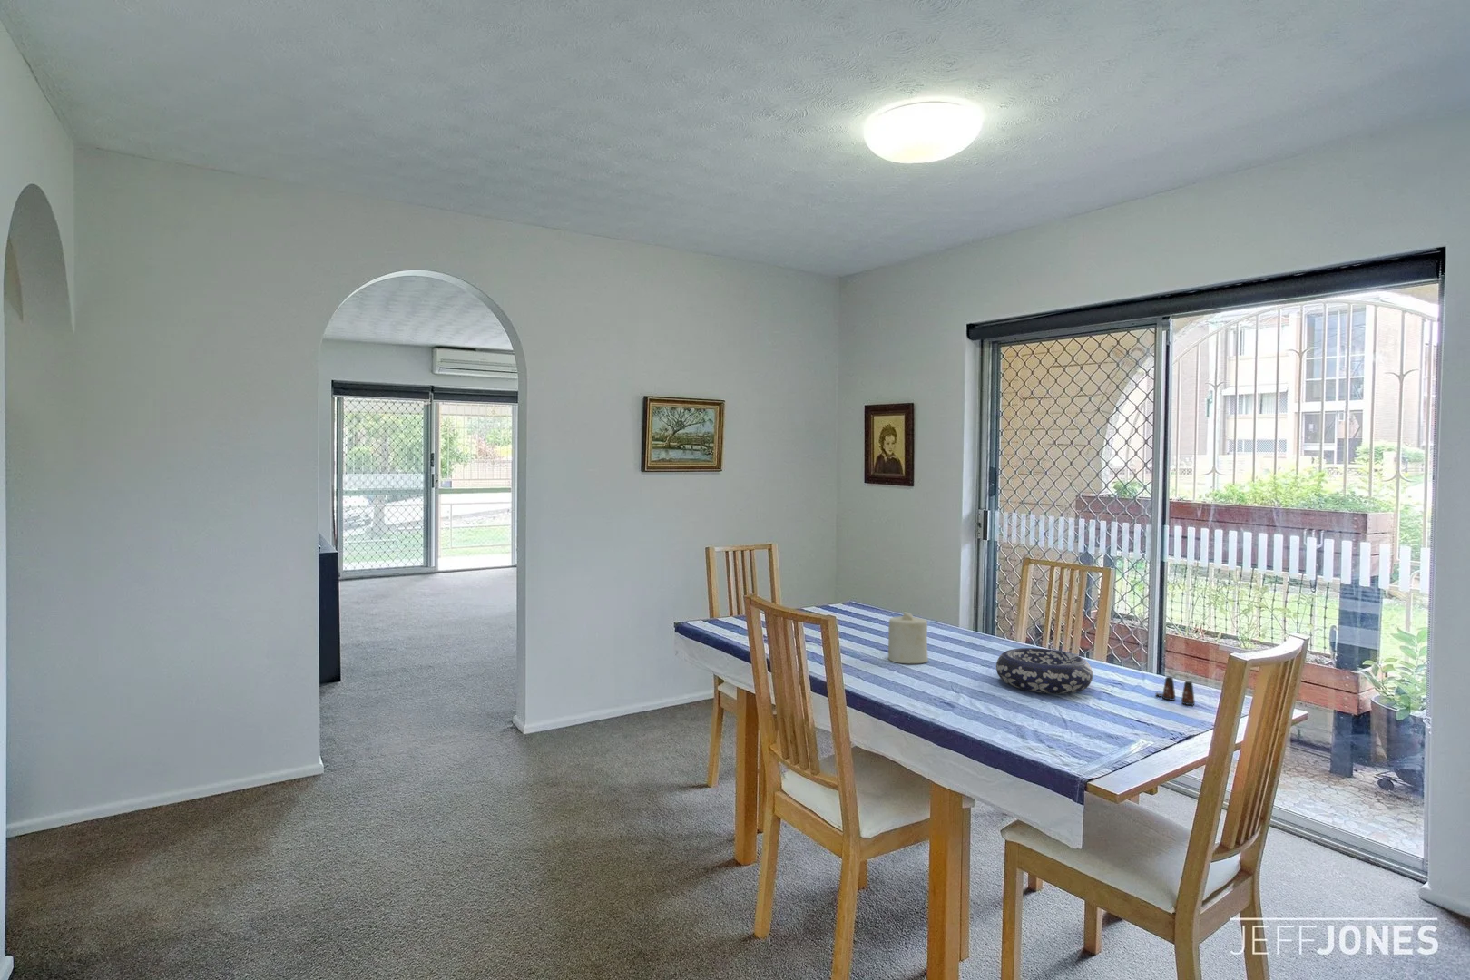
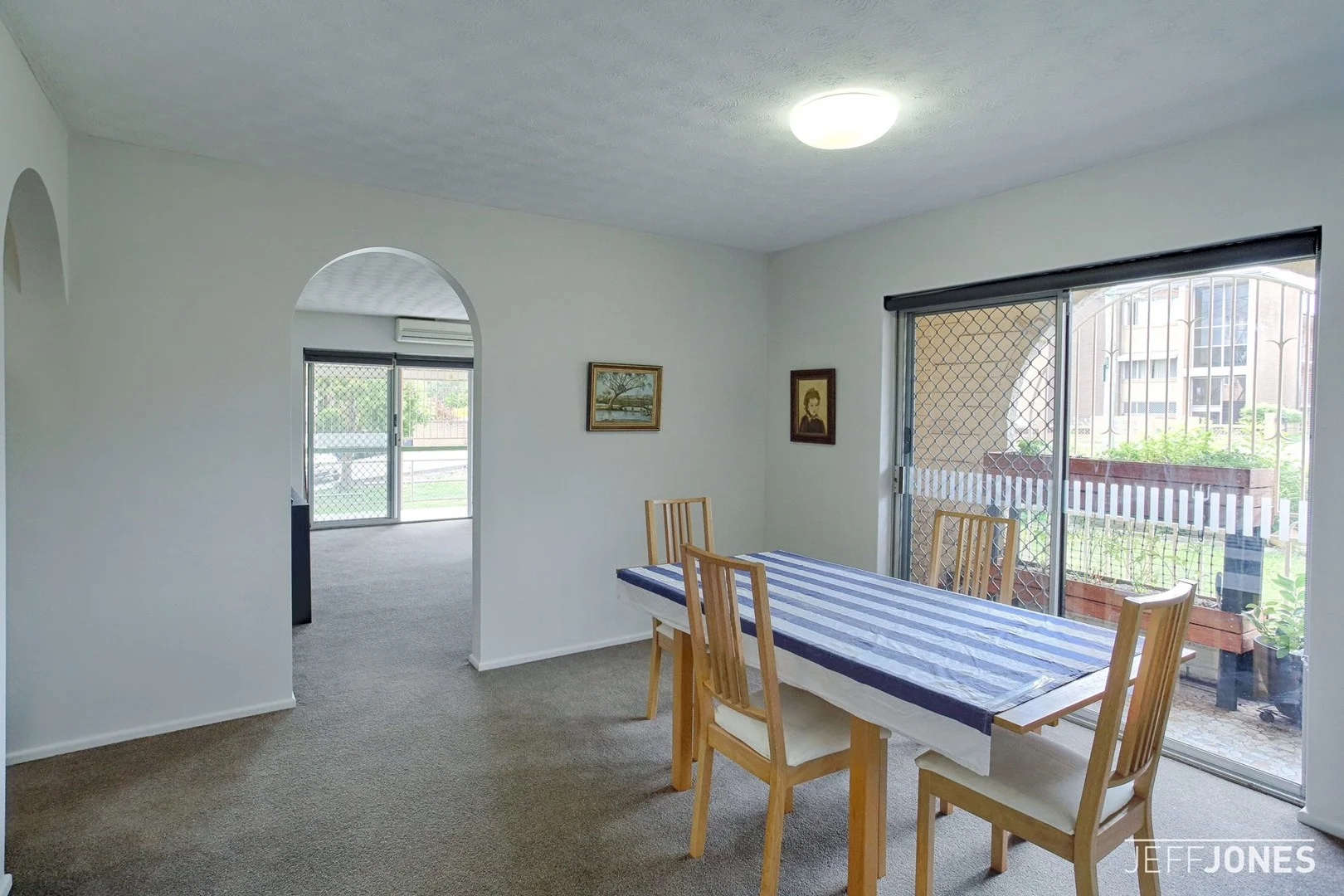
- salt shaker (1174, 689)
- candle (908, 635)
- decorative bowl (1042, 670)
